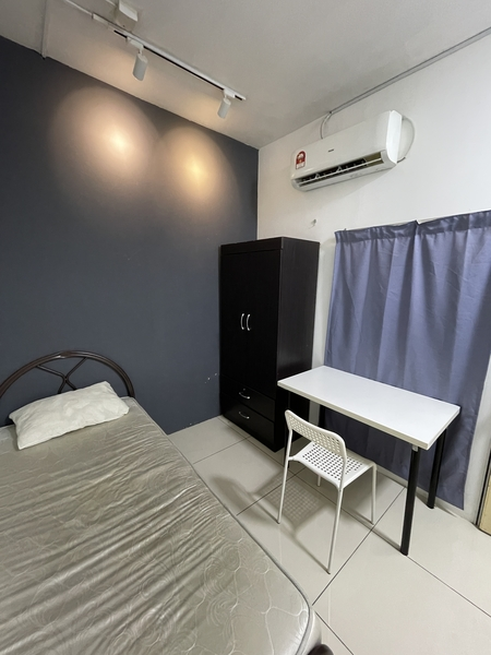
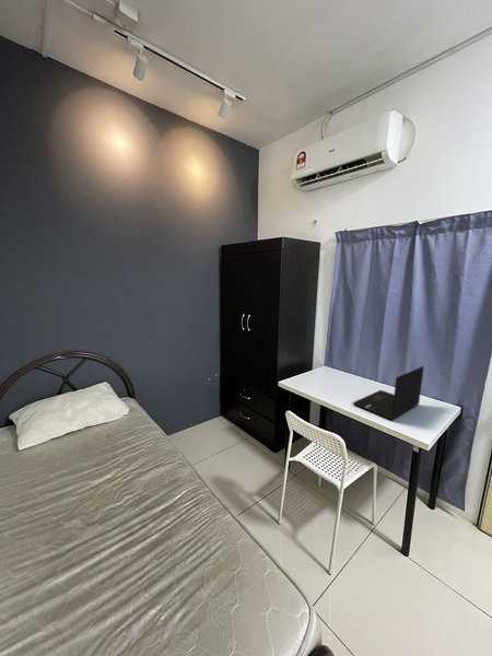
+ laptop (386, 391)
